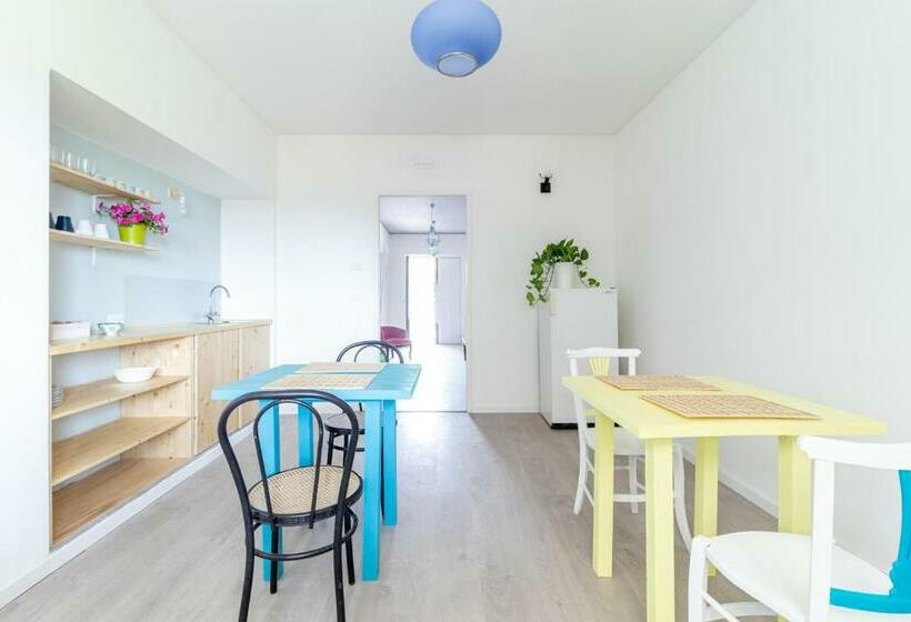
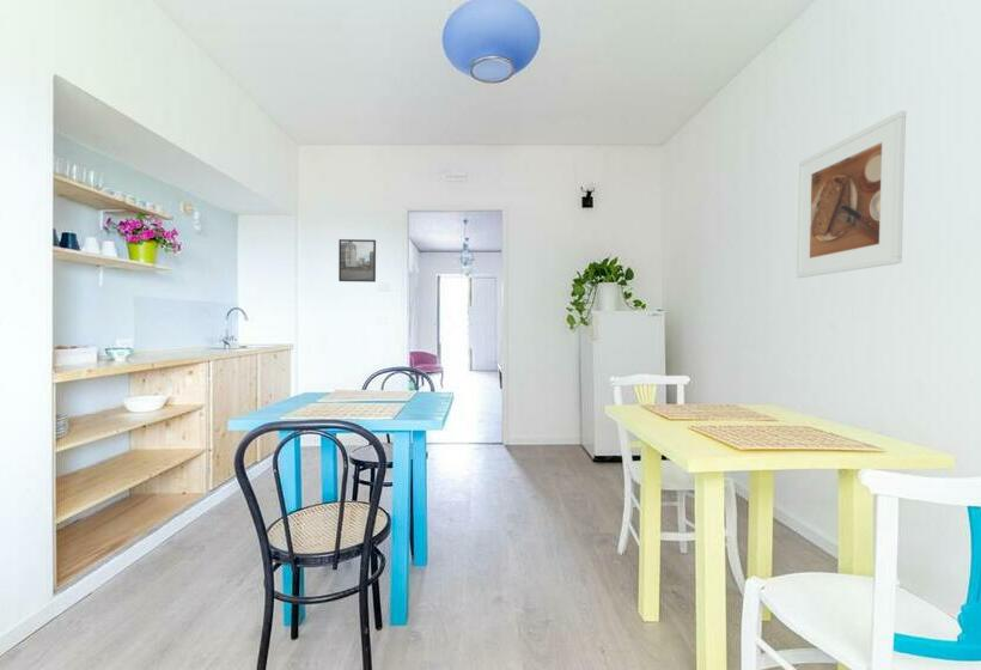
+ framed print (843, 206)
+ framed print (357, 260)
